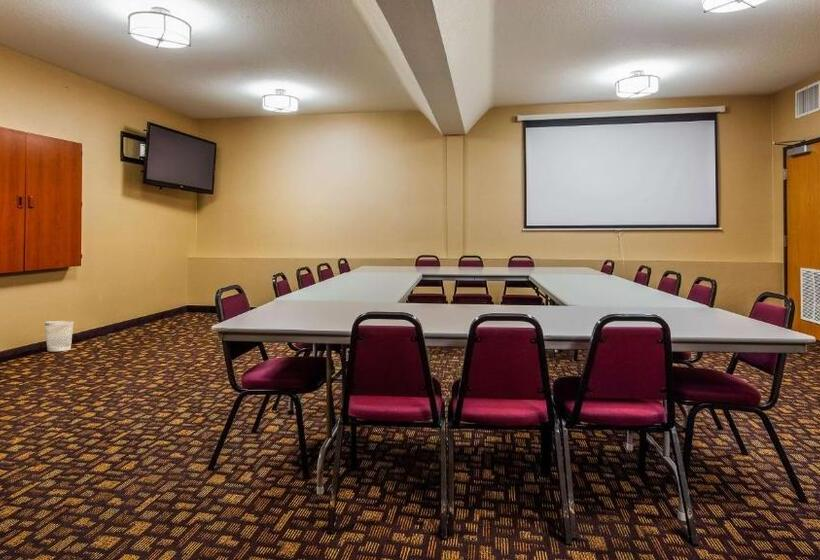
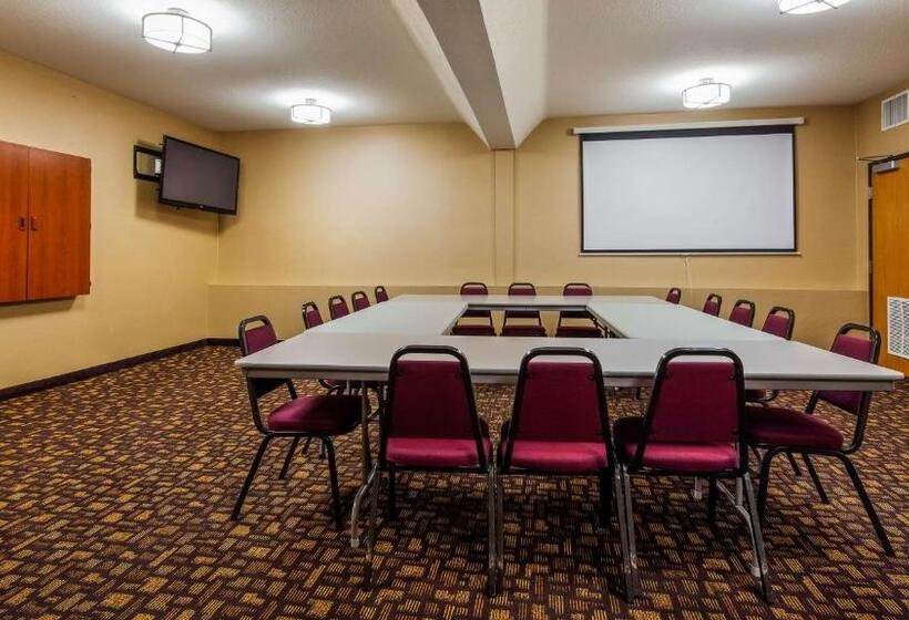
- wastebasket (59, 336)
